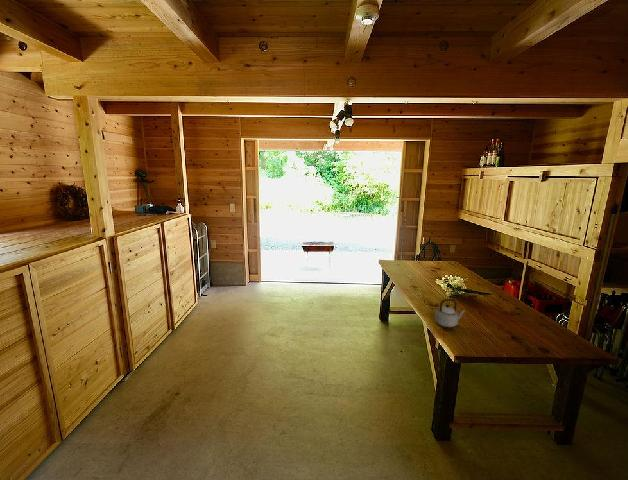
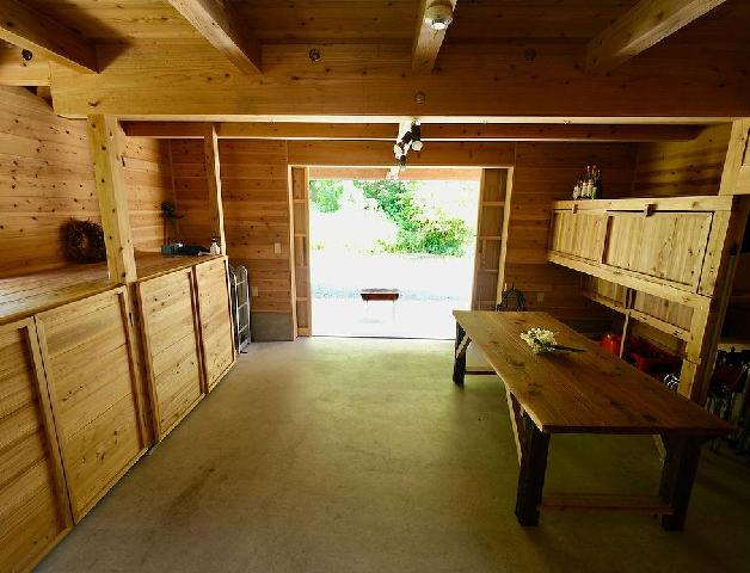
- teapot (449, 311)
